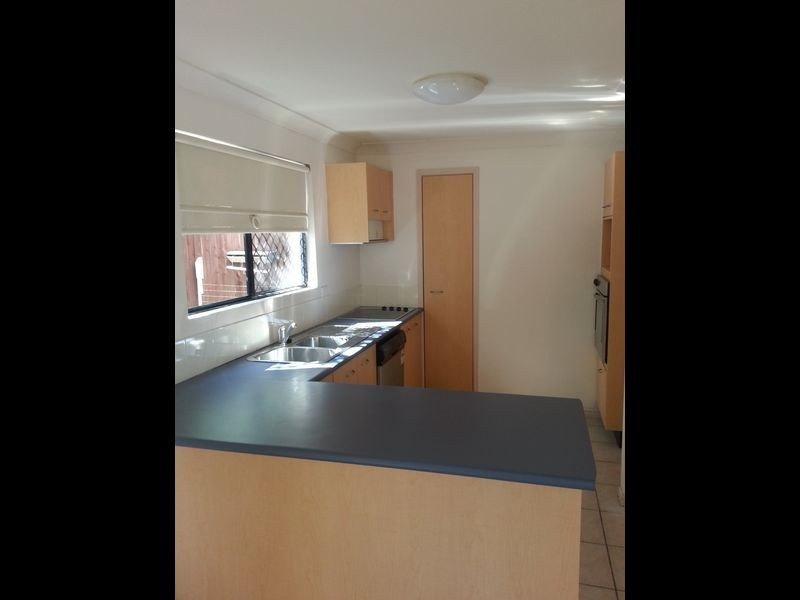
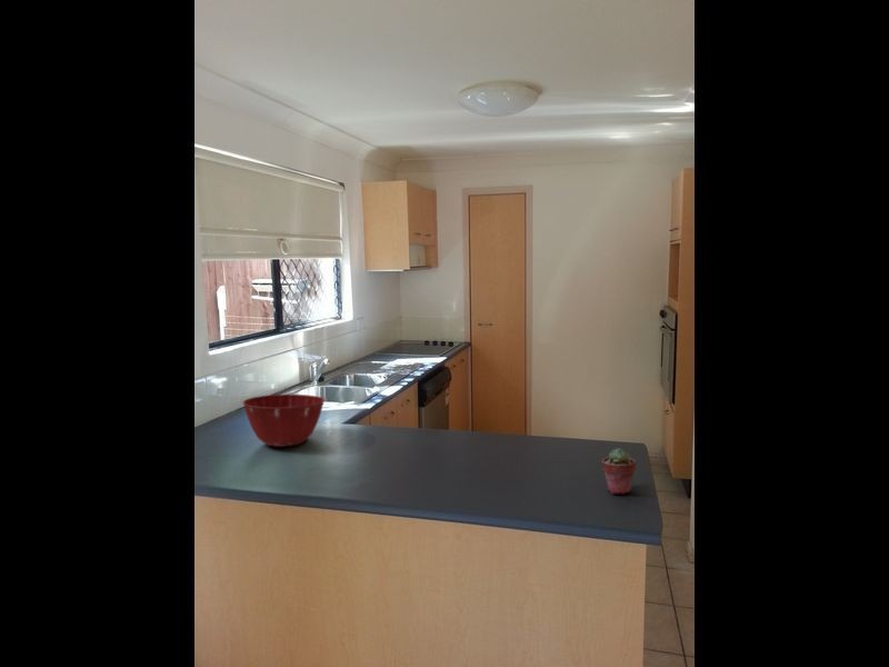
+ mixing bowl (284, 420)
+ potted succulent (618, 469)
